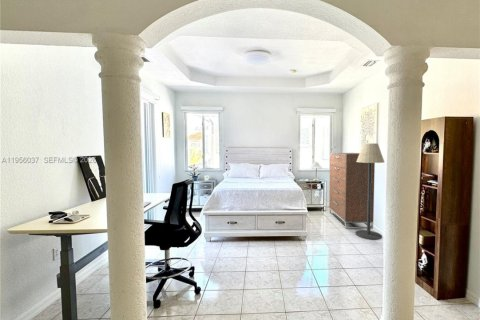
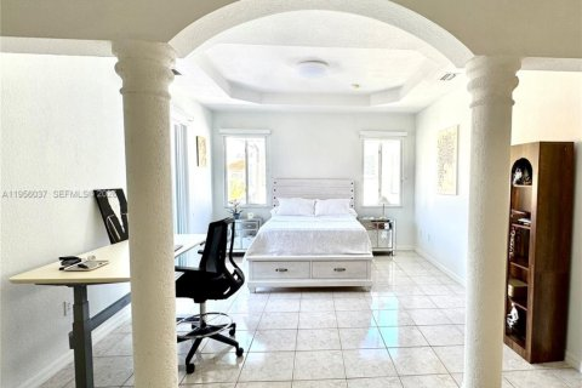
- floor lamp (369, 189)
- dresser (348, 187)
